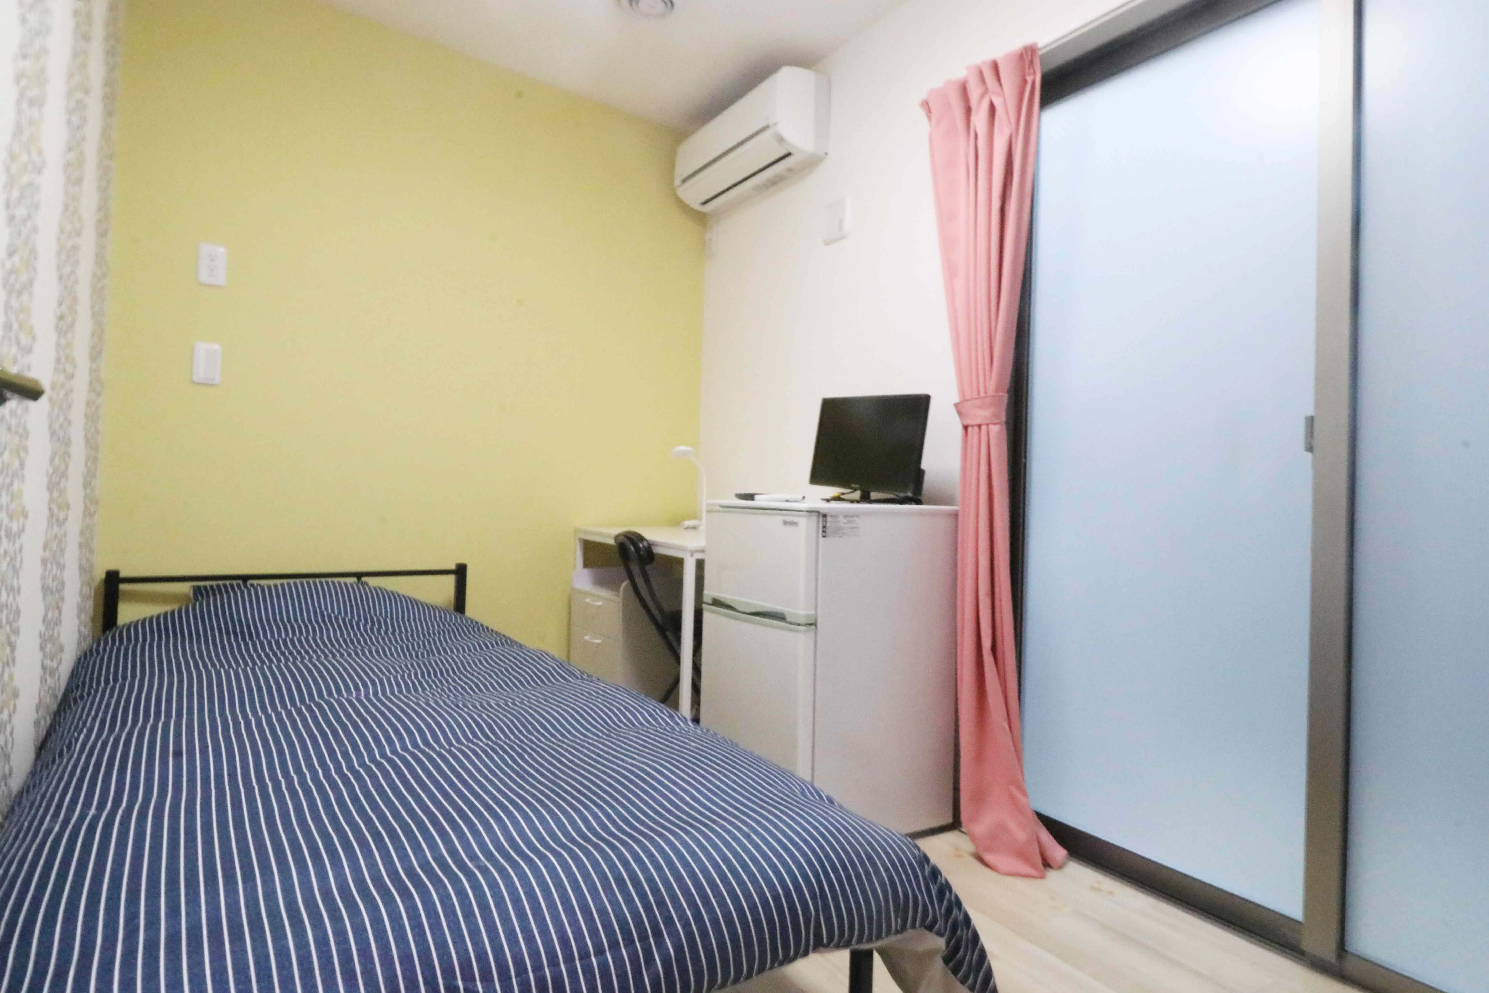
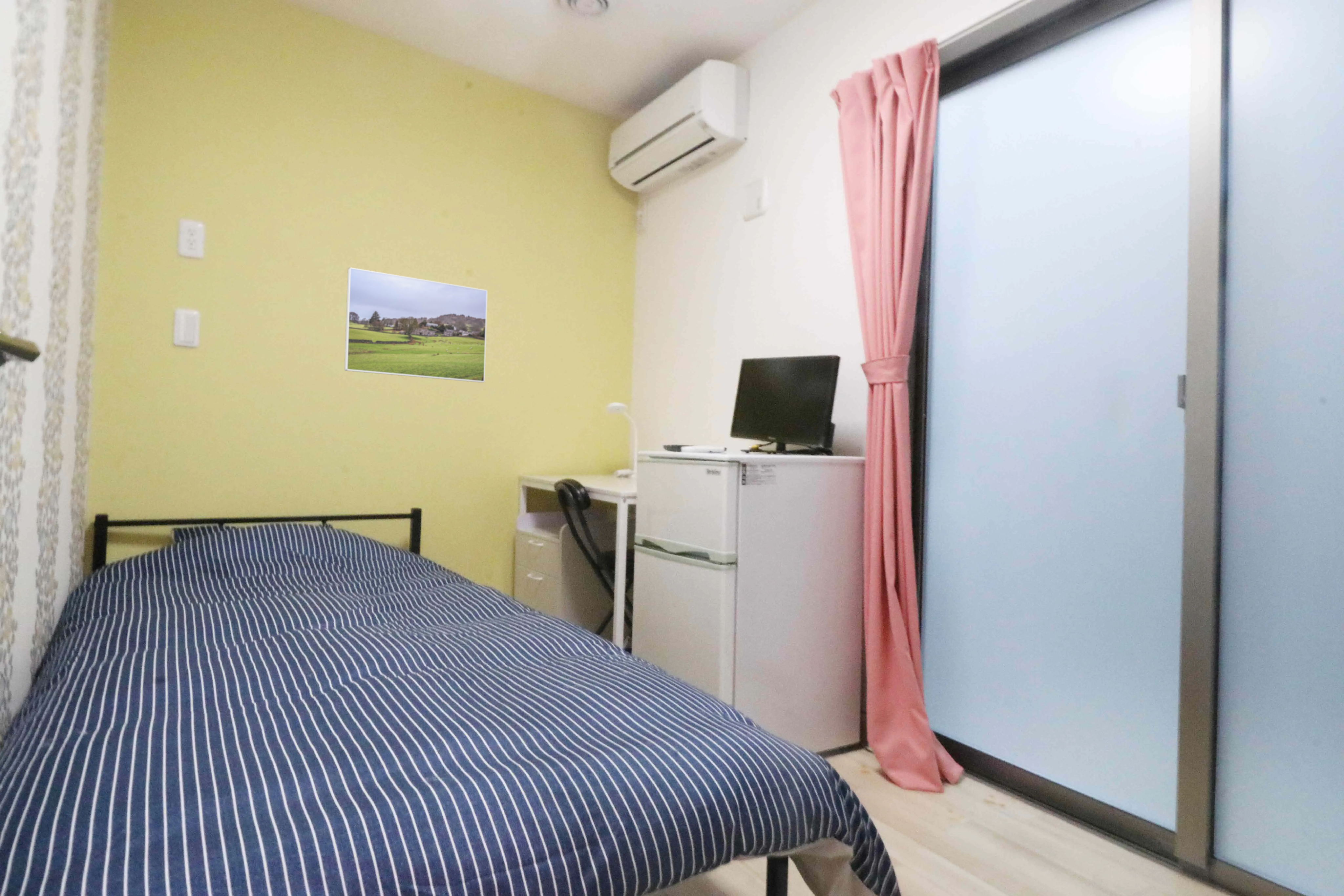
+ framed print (420, 328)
